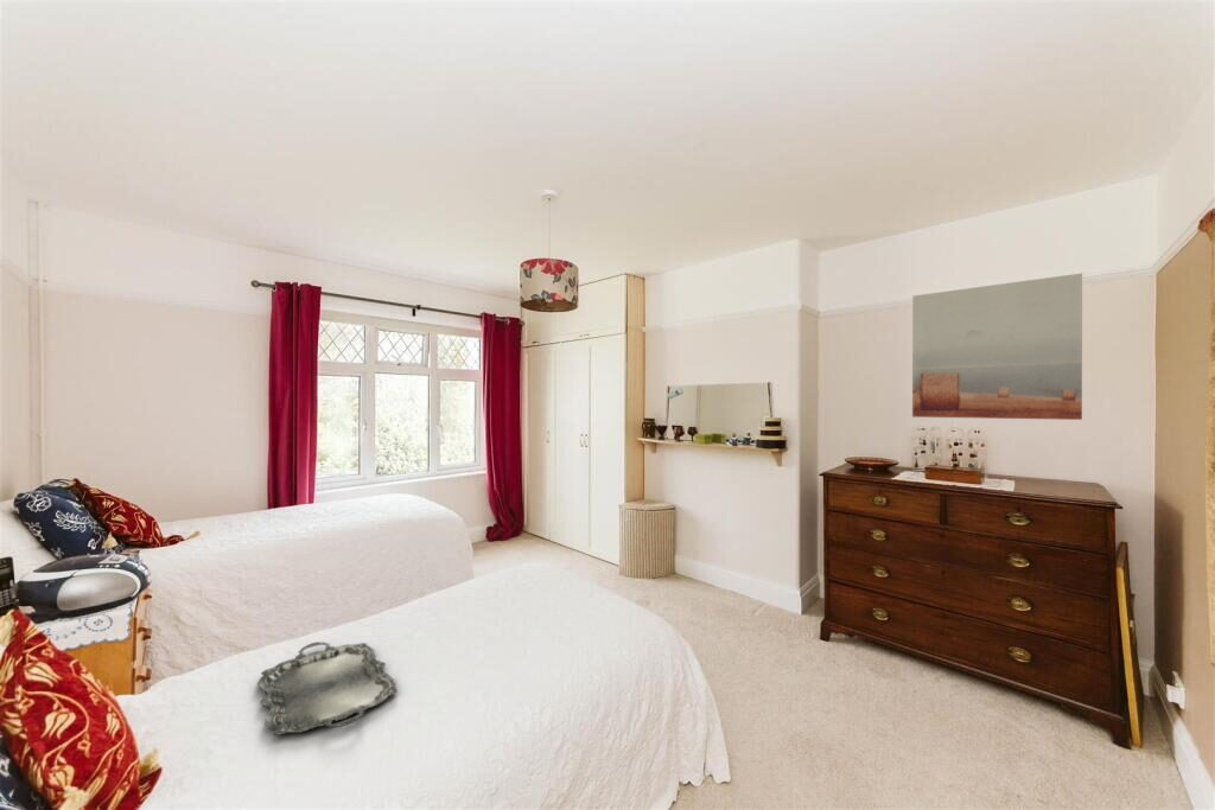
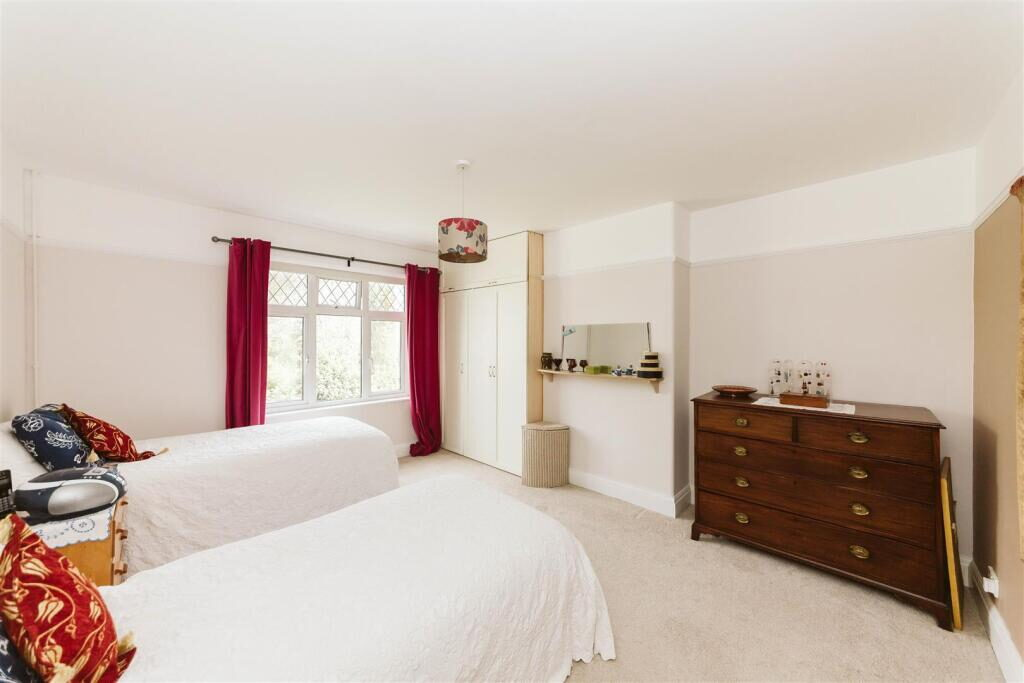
- wall art (990, 351)
- serving tray (326, 682)
